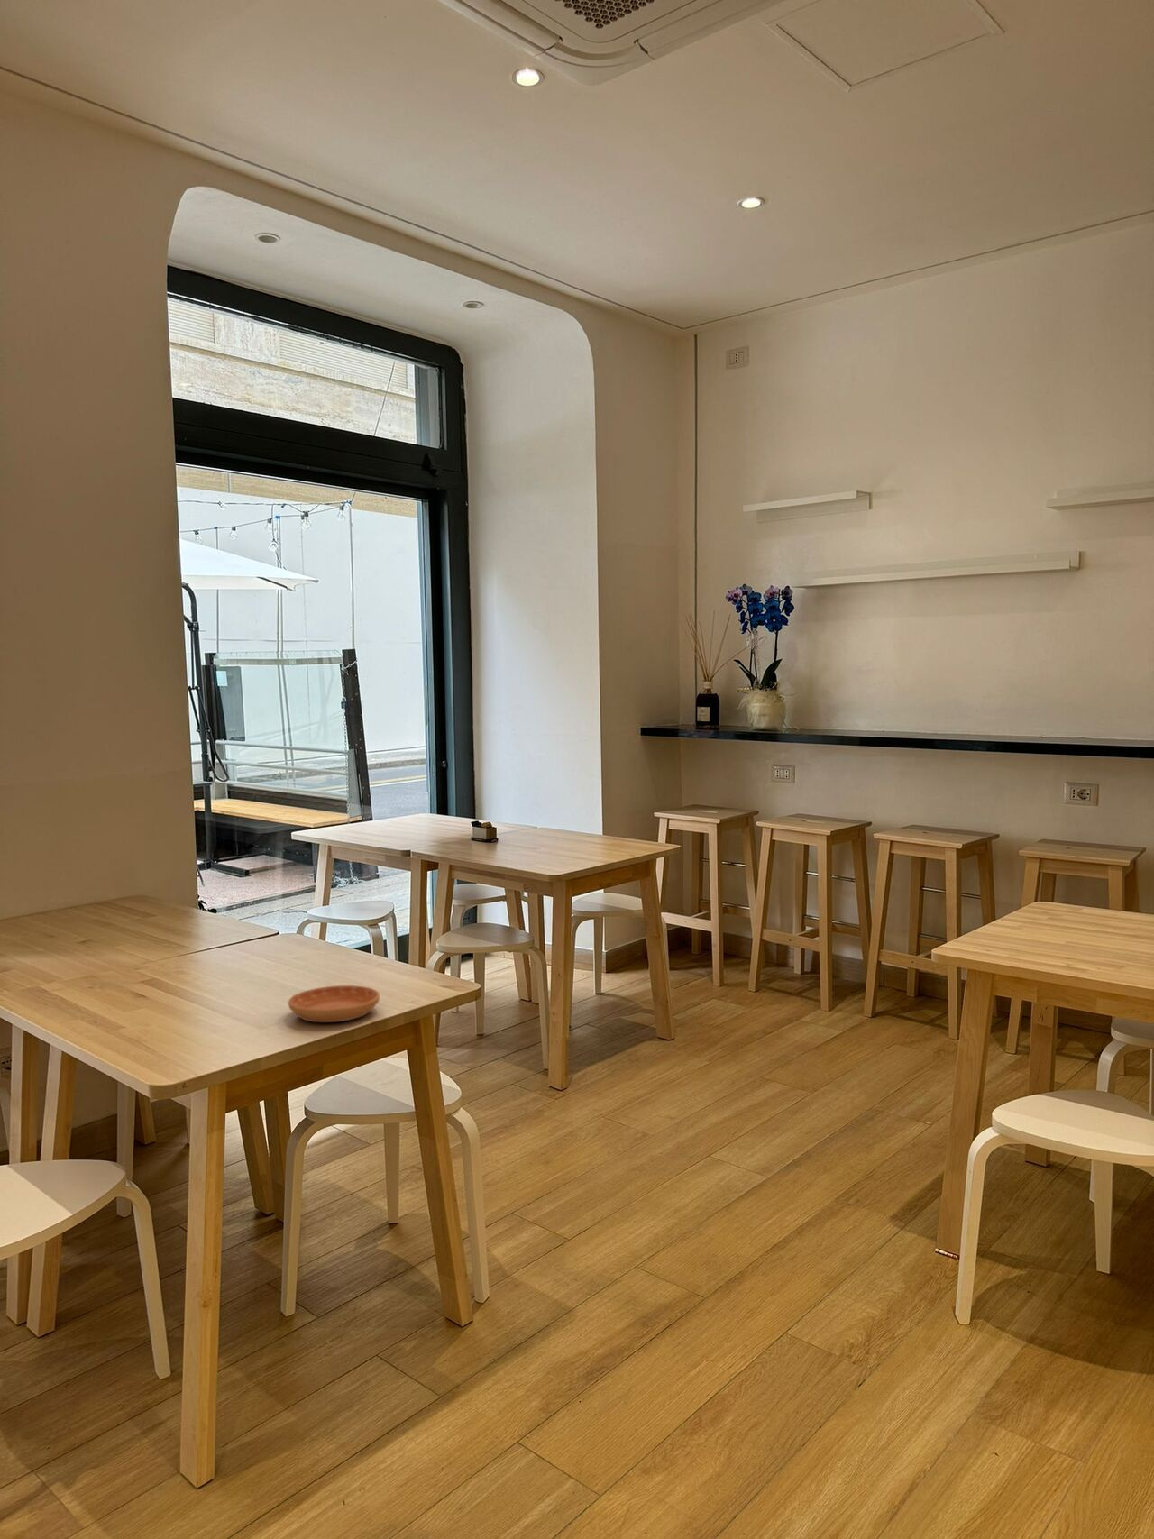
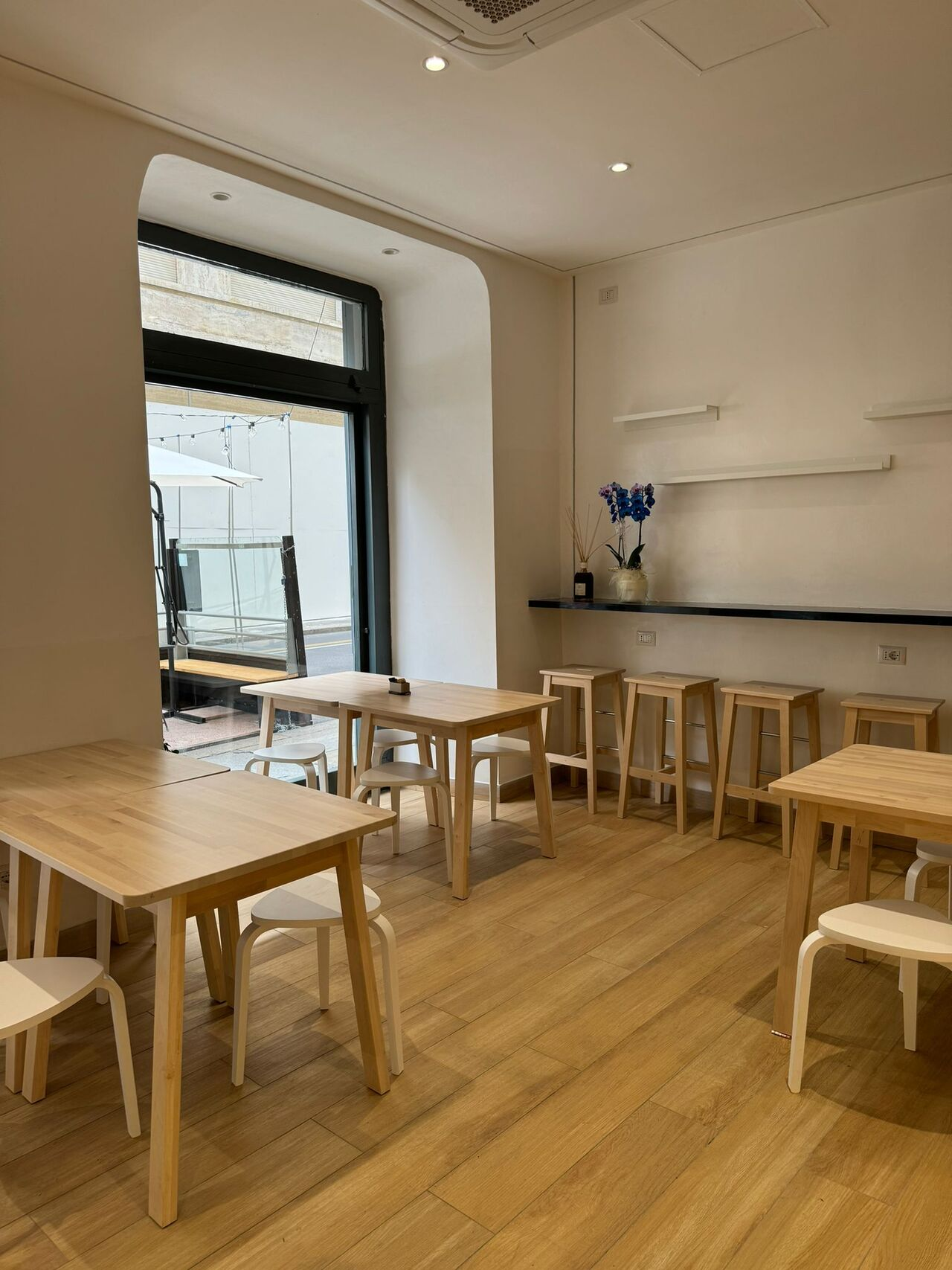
- saucer (335, 1005)
